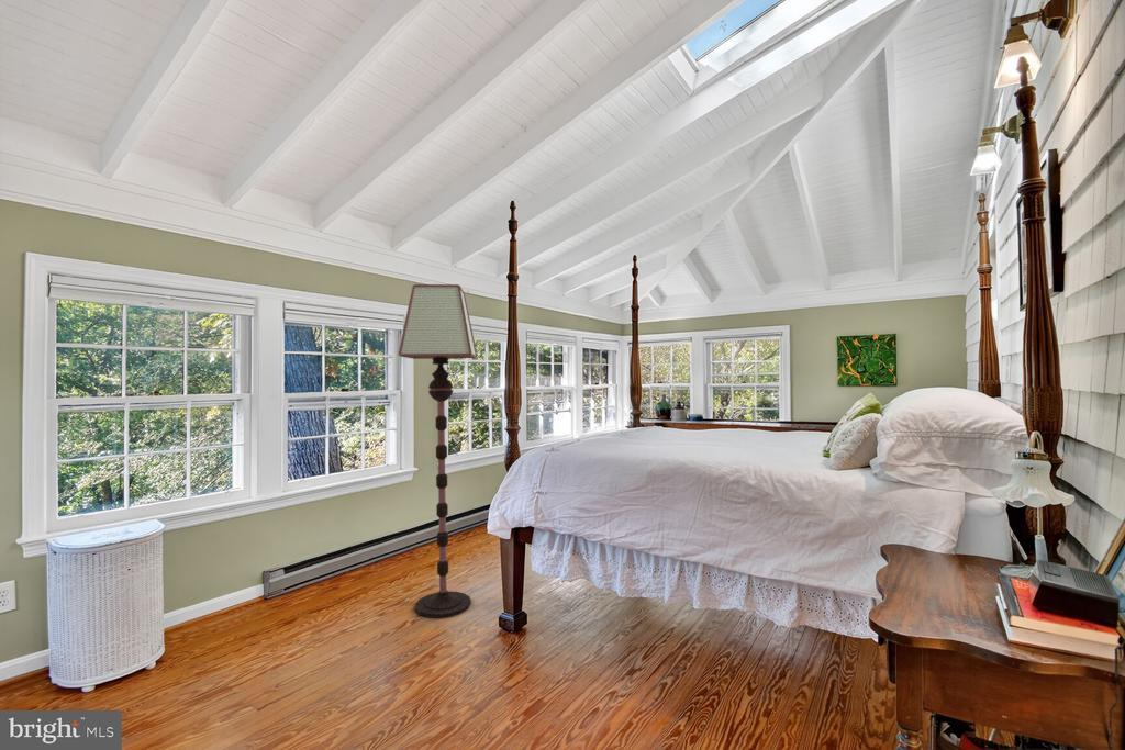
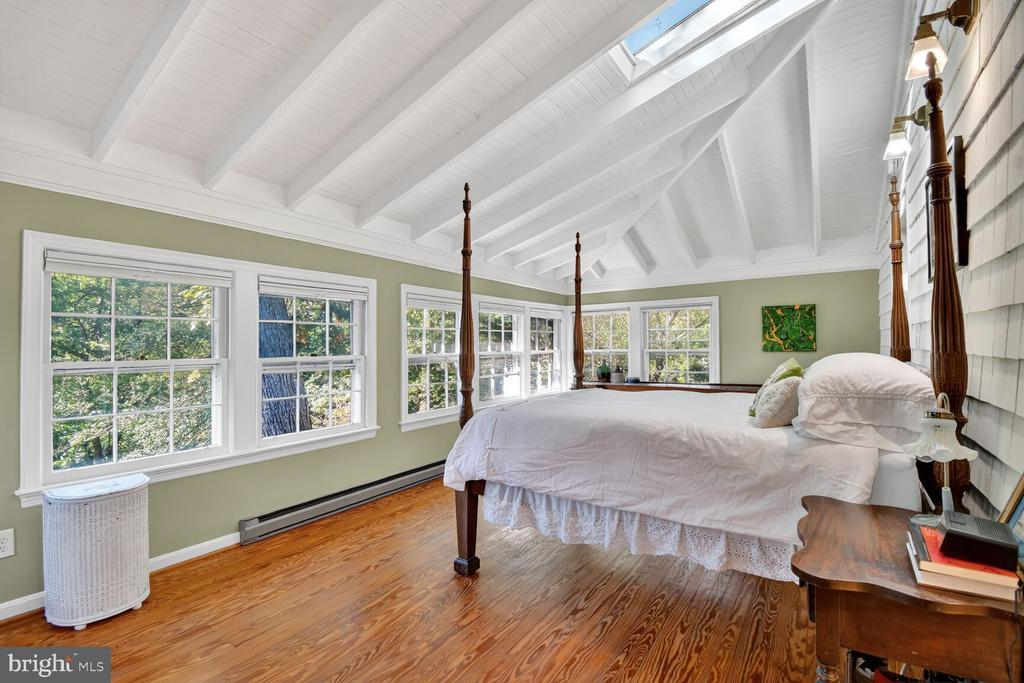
- floor lamp (441, 446)
